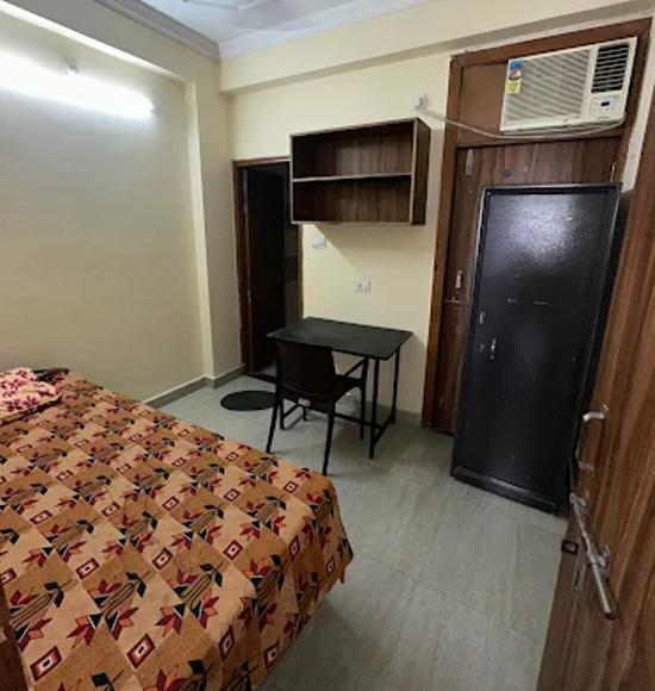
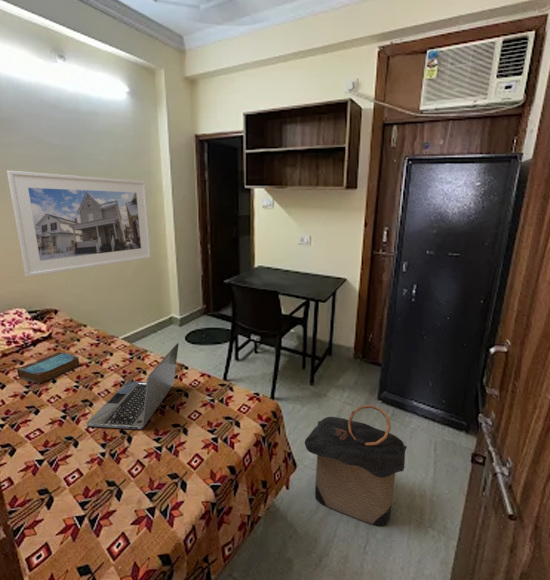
+ laundry hamper (353, 458)
+ book (50, 366)
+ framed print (93, 222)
+ laptop (136, 382)
